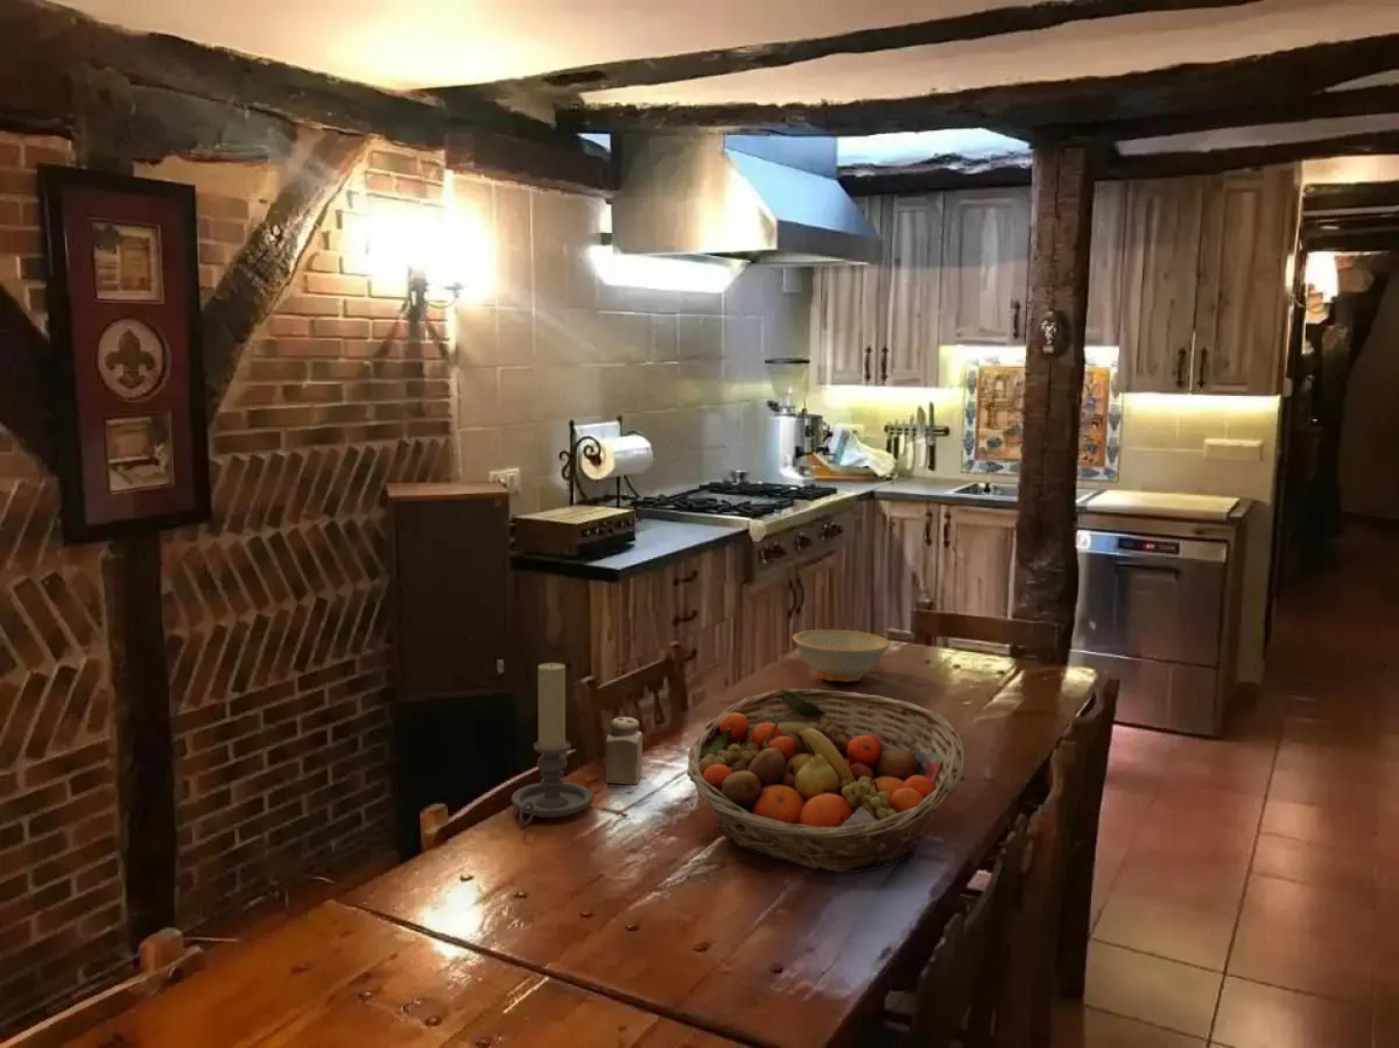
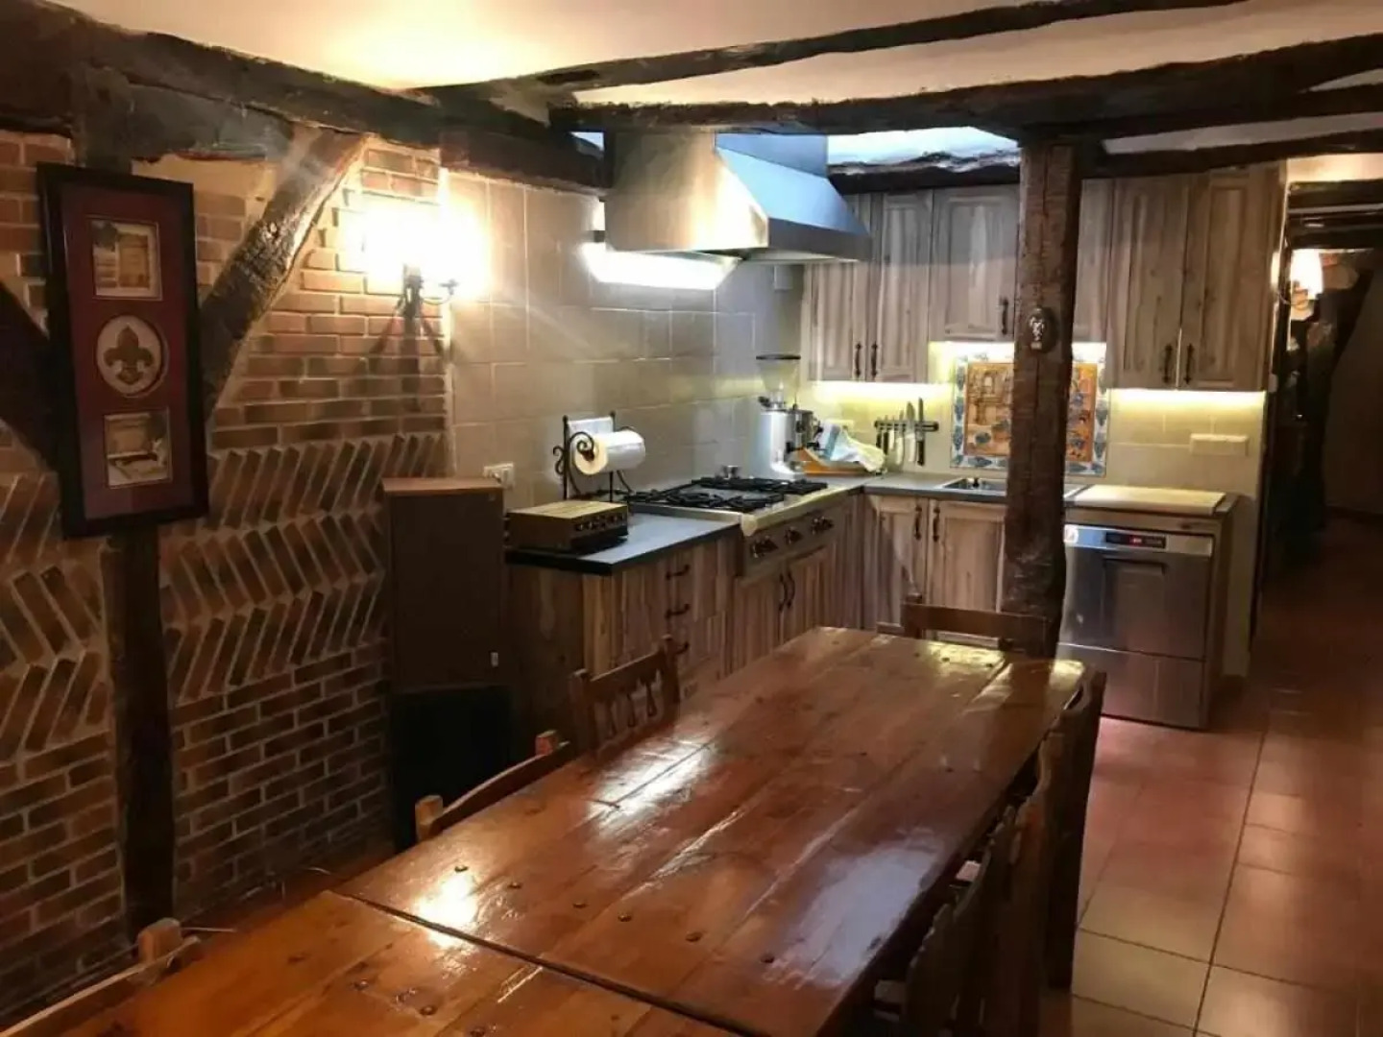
- candle holder (547, 739)
- fruit basket (822, 774)
- salt shaker (623, 749)
- dish (841, 657)
